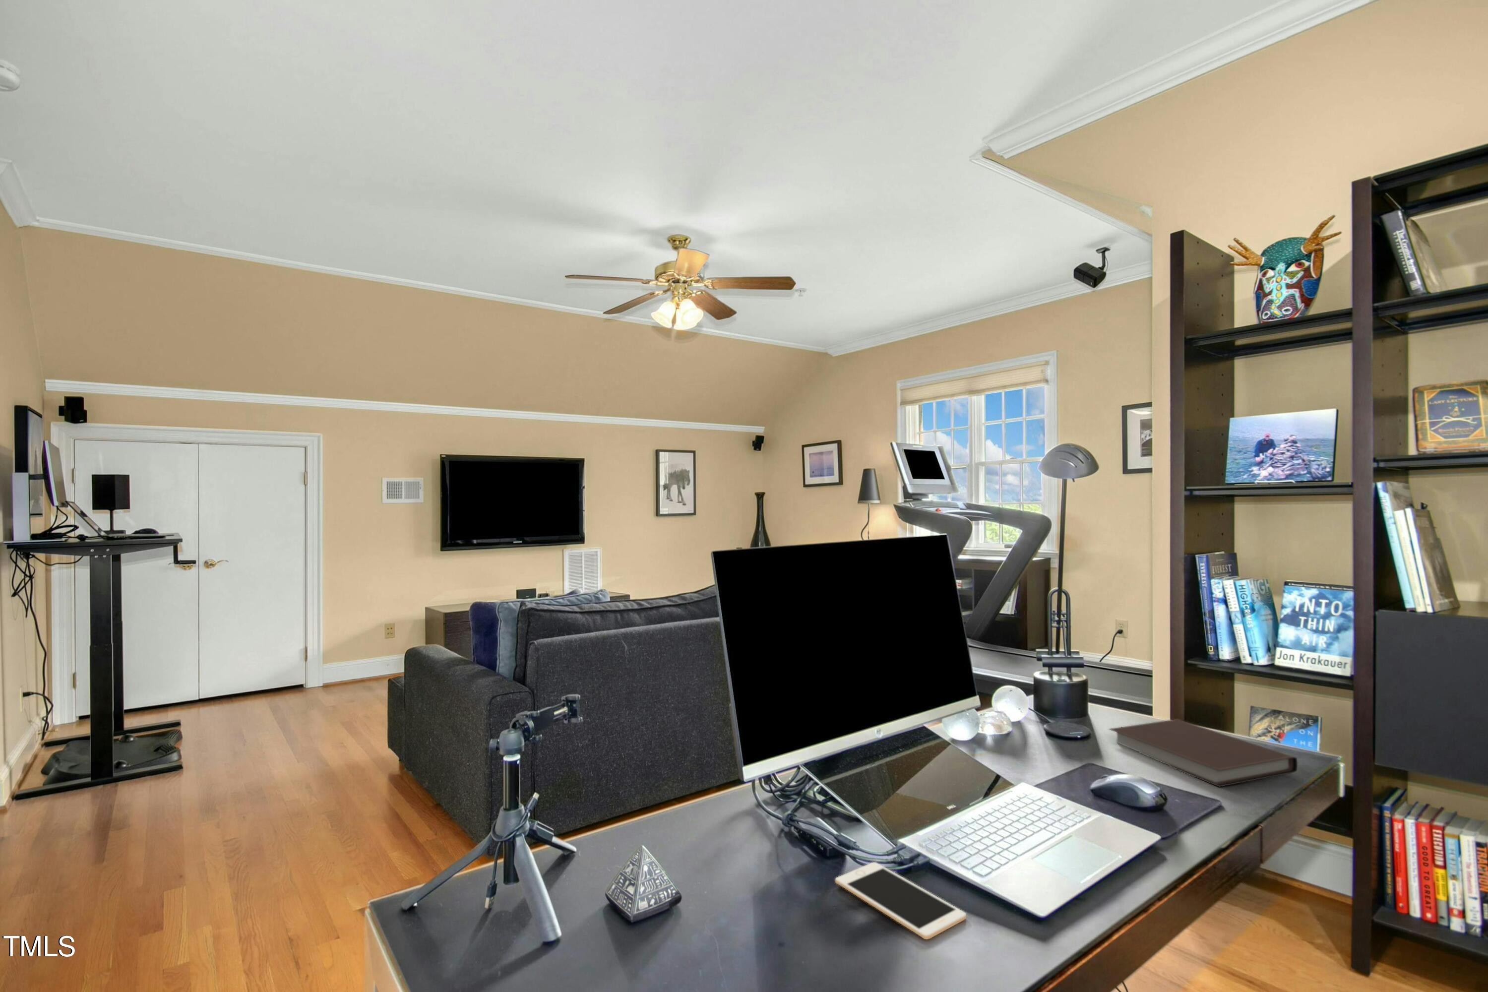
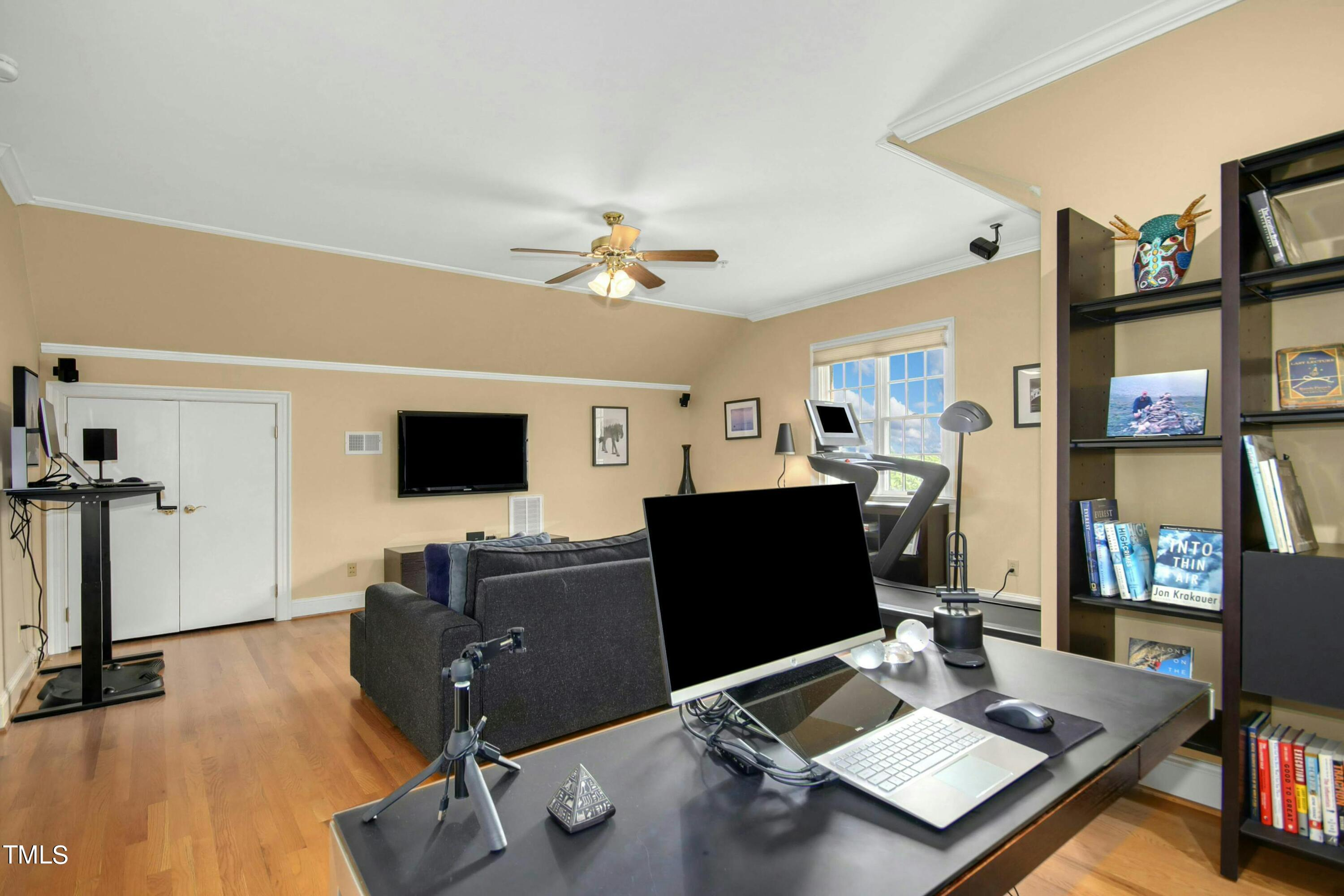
- notebook (1197, 748)
- cell phone (898, 897)
